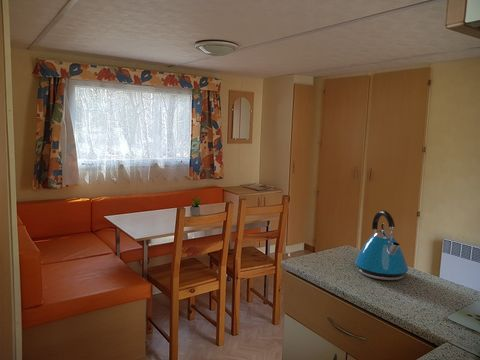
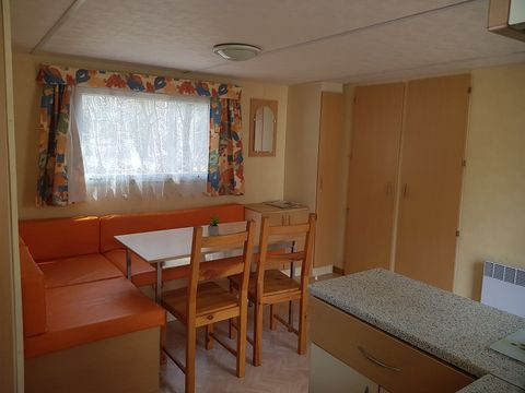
- kettle (381, 241)
